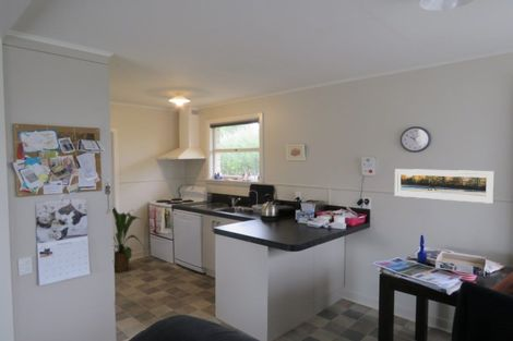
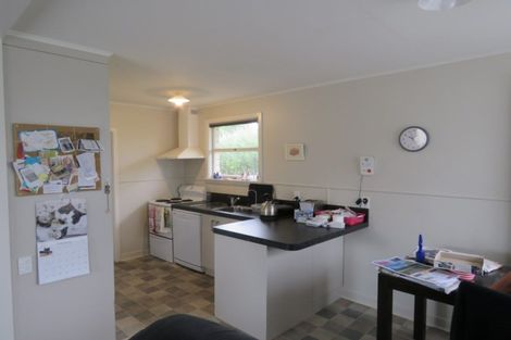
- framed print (440, 184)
- house plant (124, 236)
